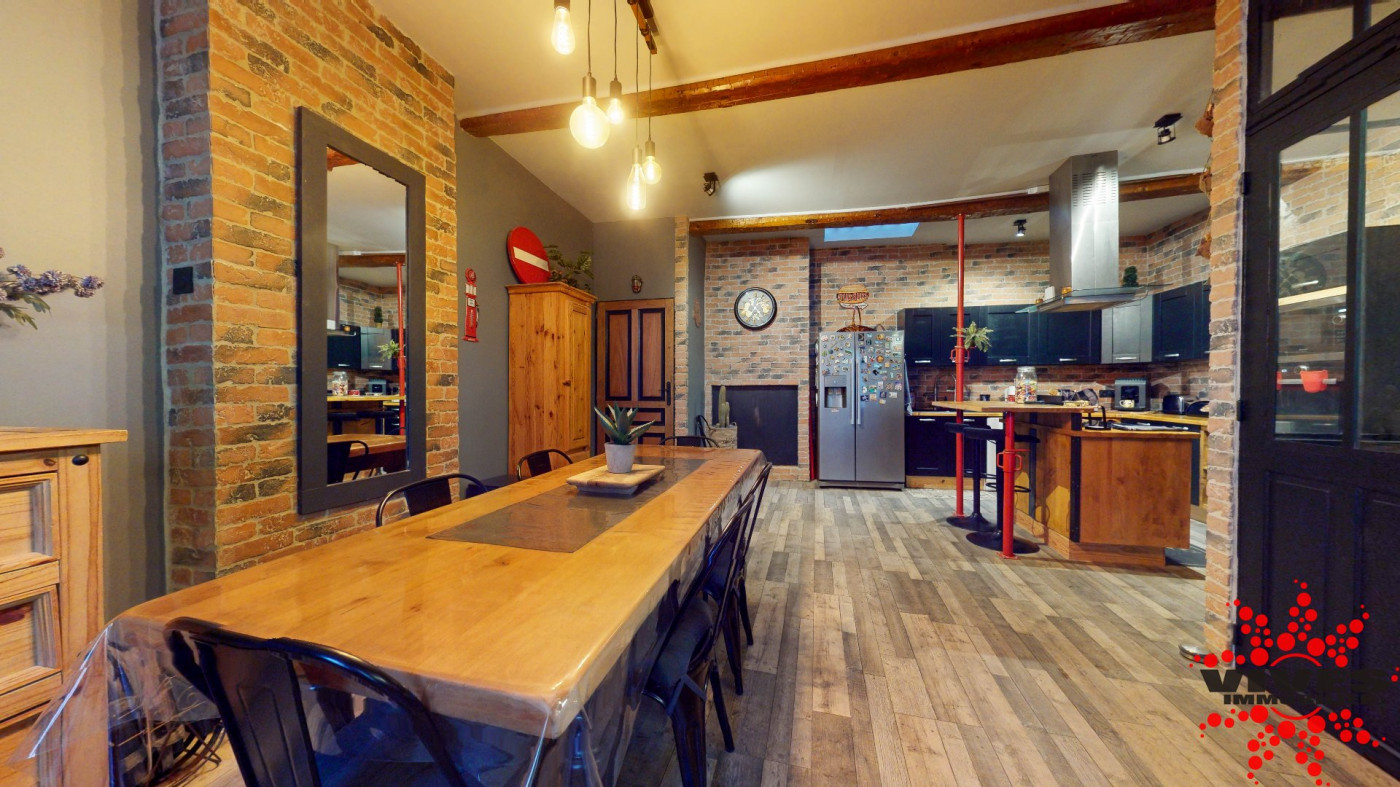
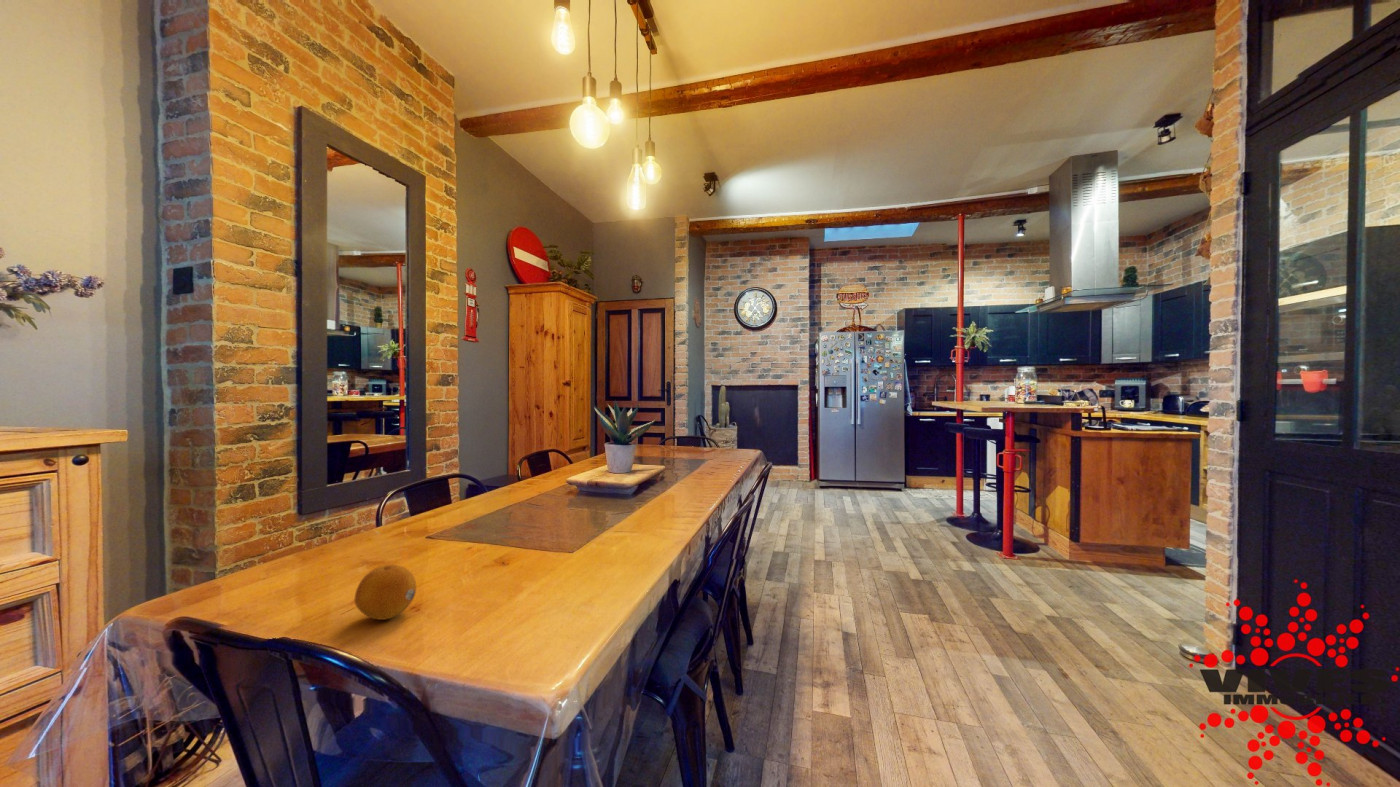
+ fruit (386, 591)
